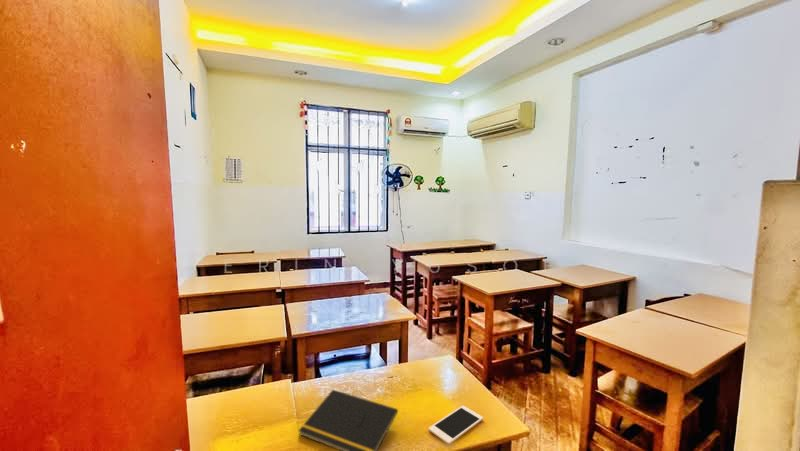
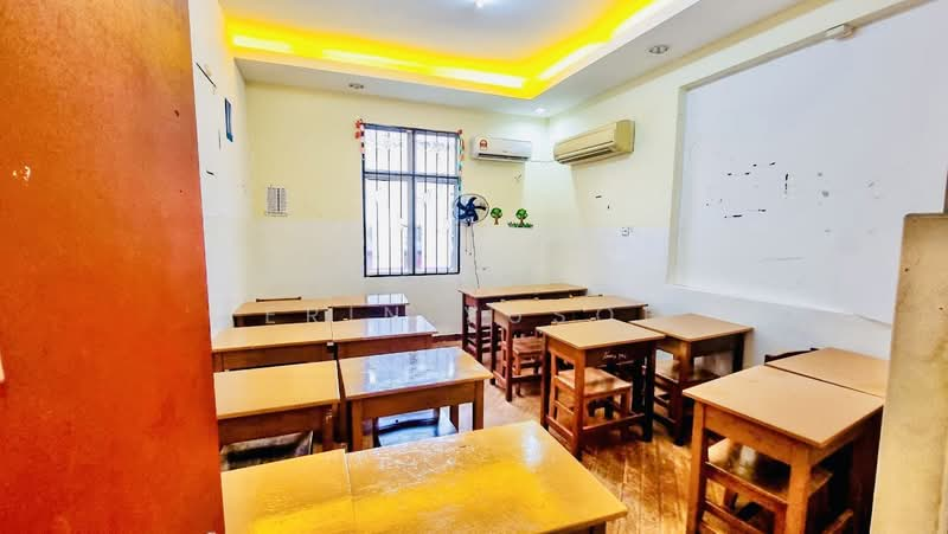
- notepad (349, 421)
- cell phone (456, 423)
